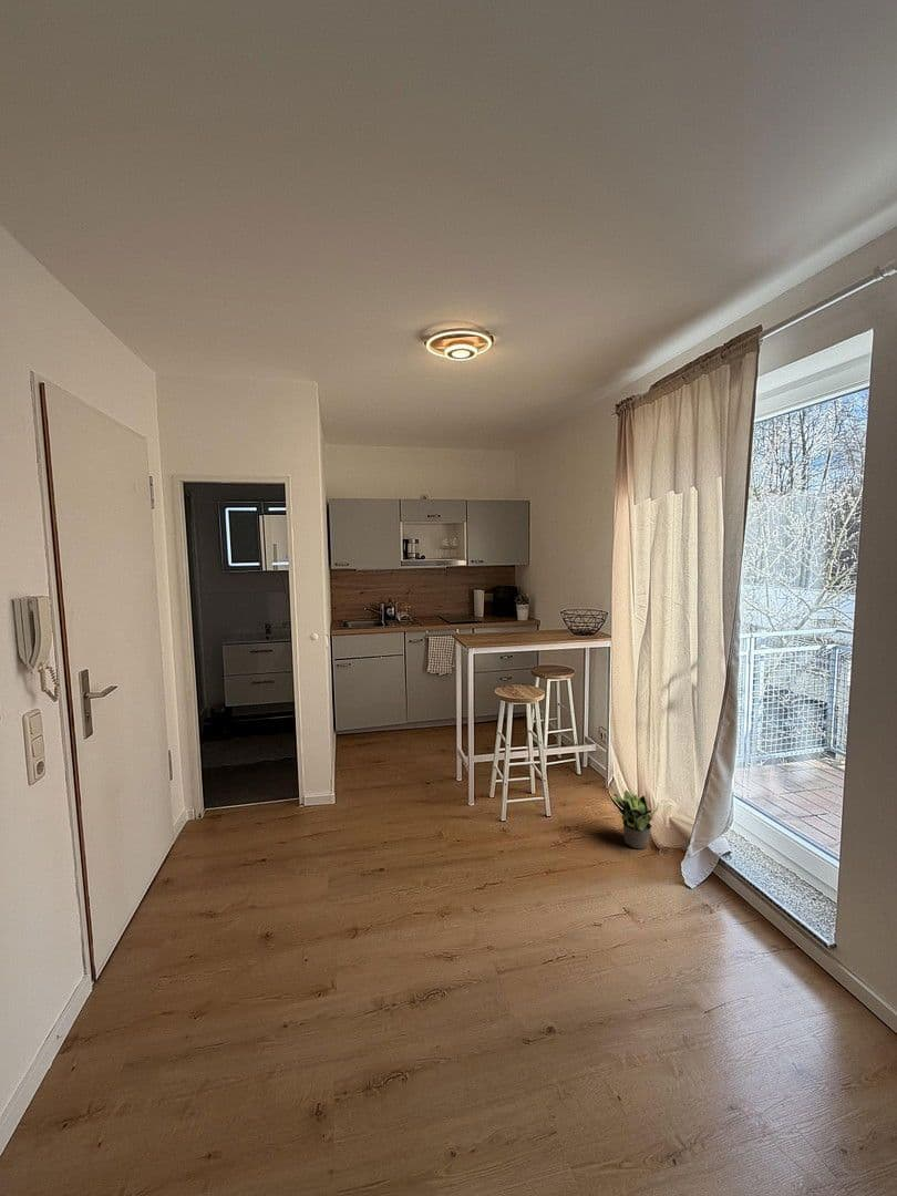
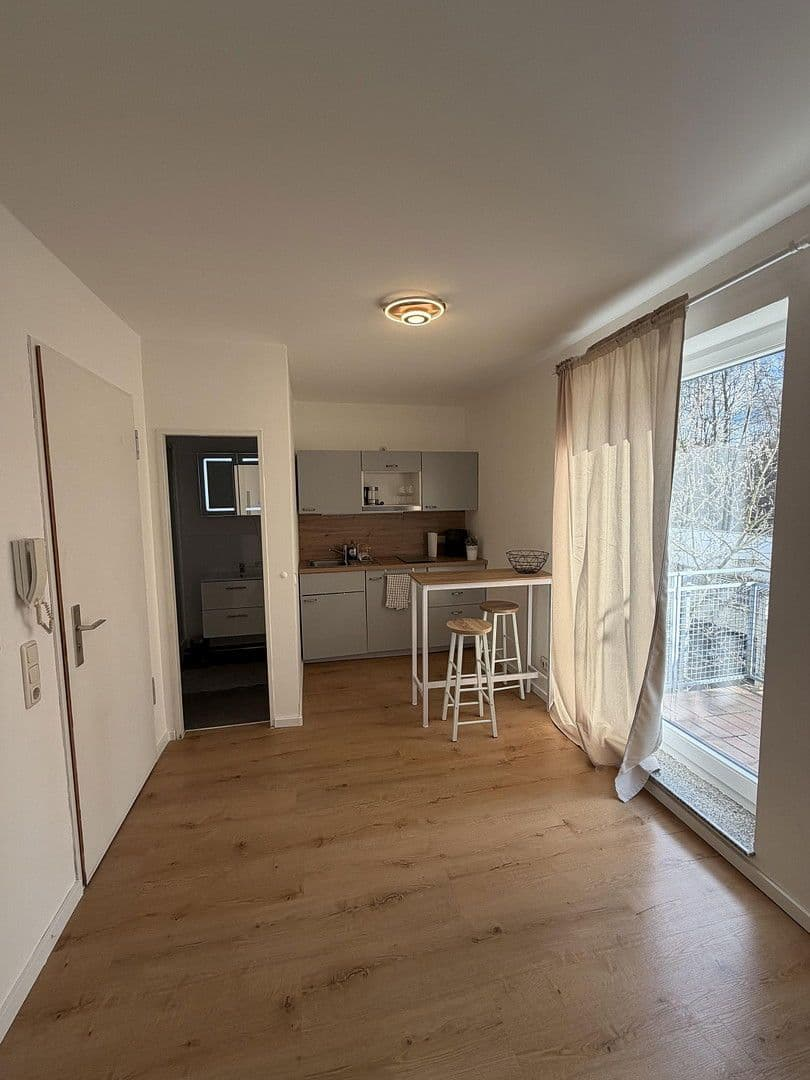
- potted plant (636, 814)
